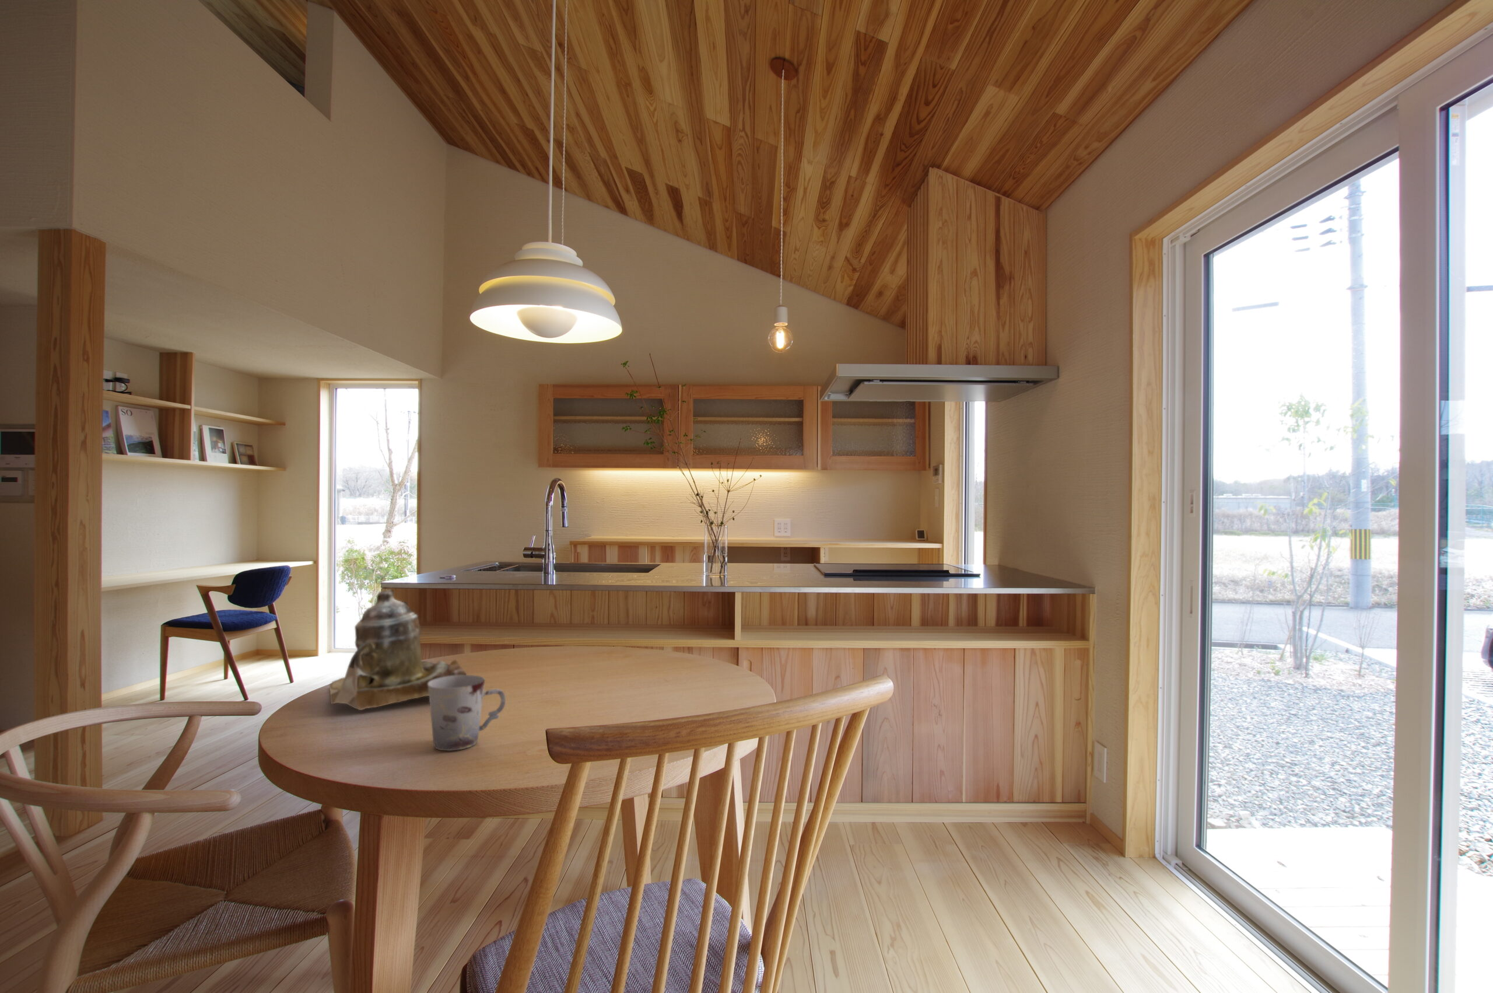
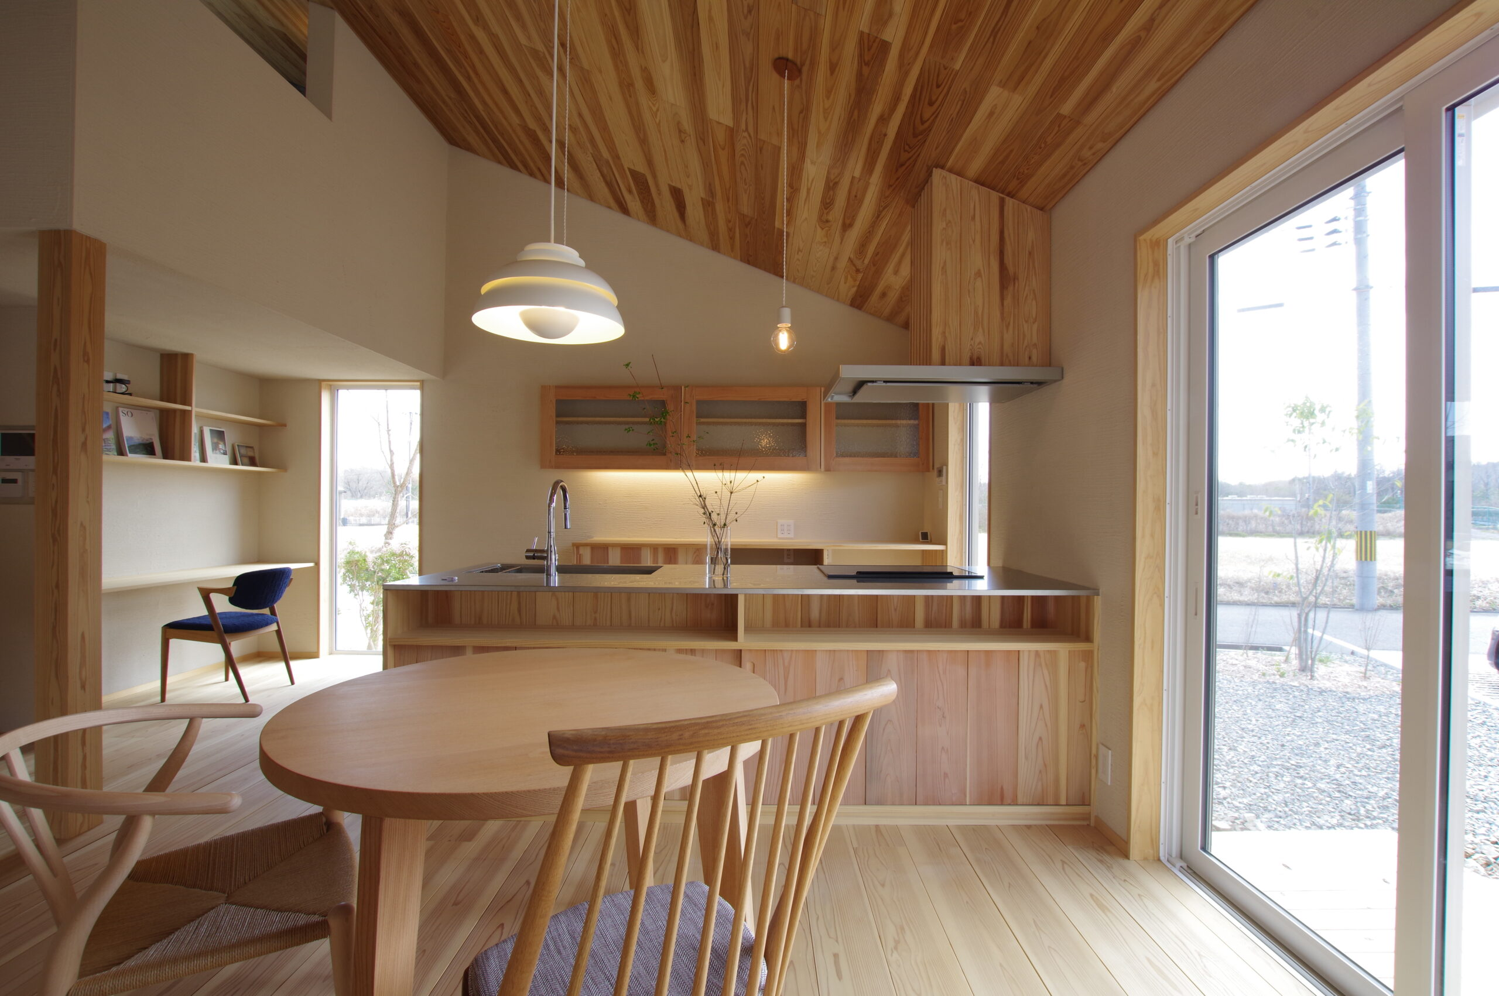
- teapot (400, 641)
- cup (467, 712)
